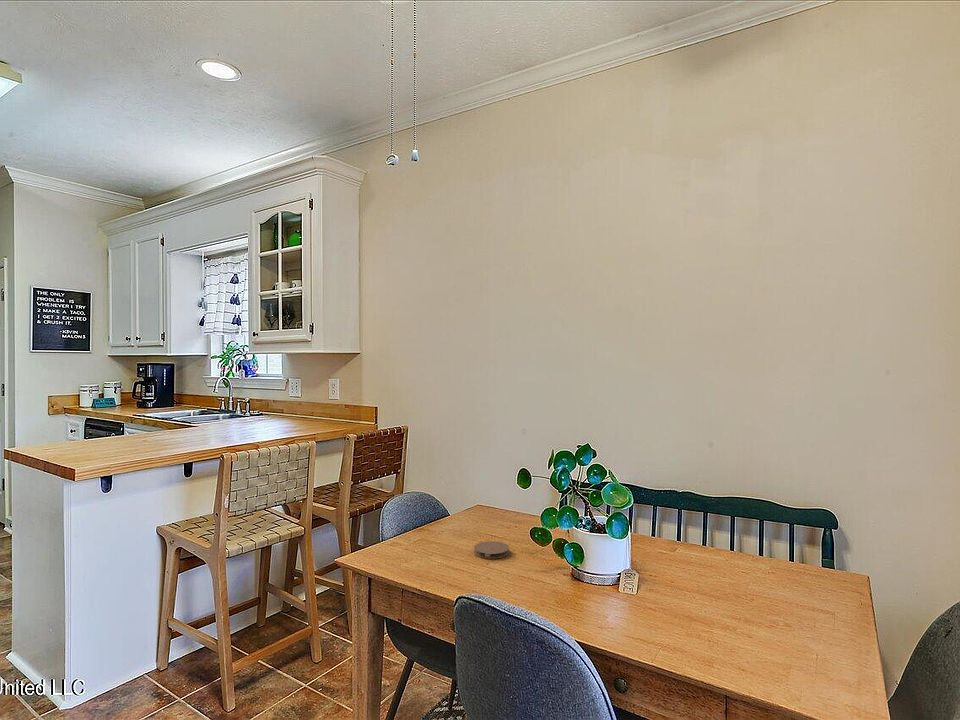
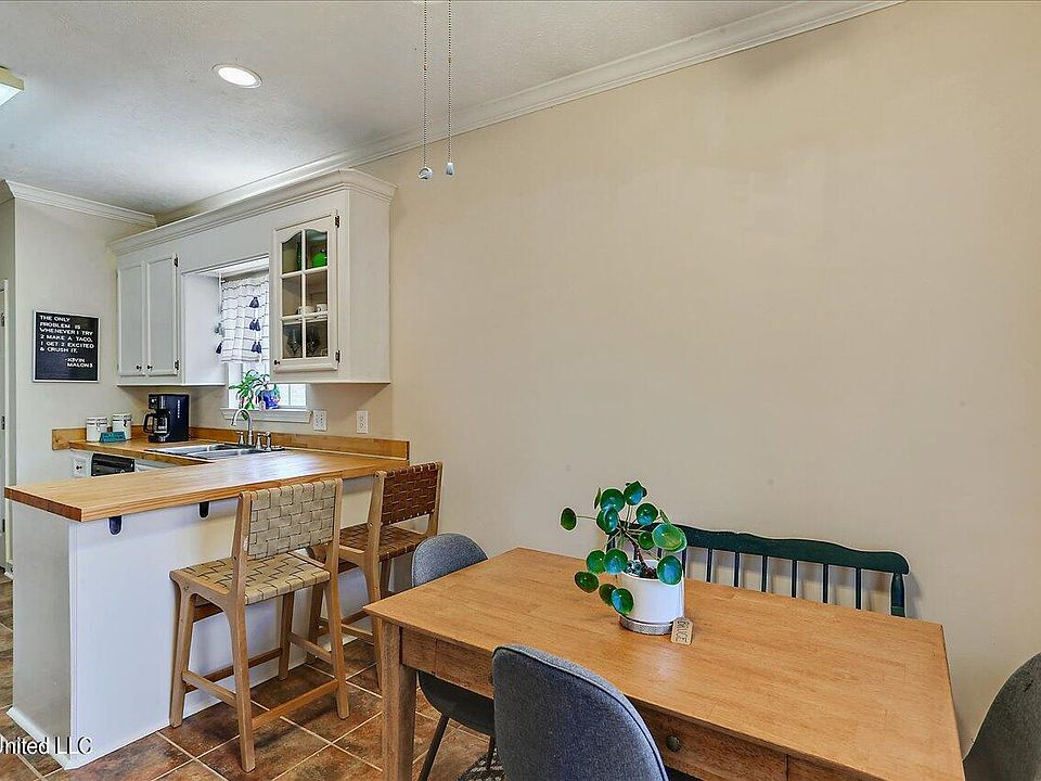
- coaster (491, 549)
